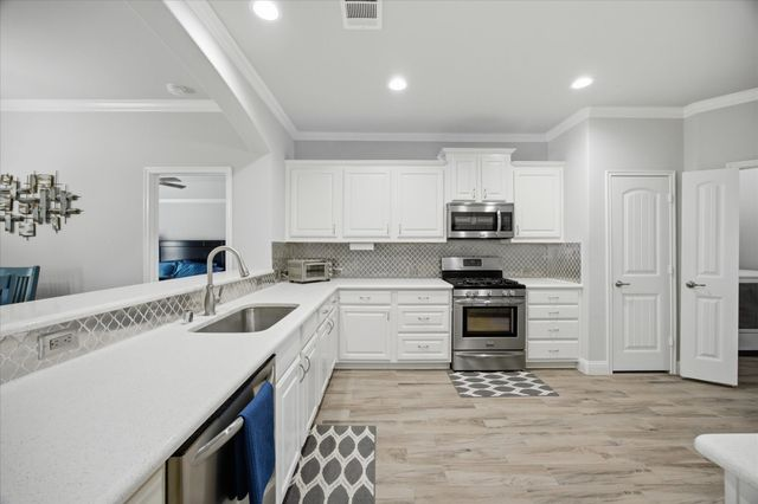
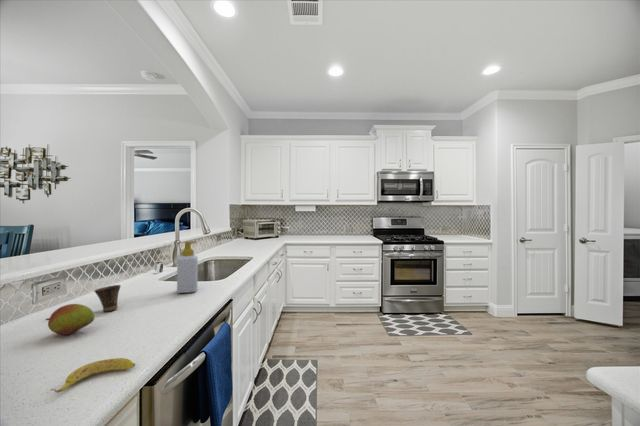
+ fruit (70, 318)
+ soap bottle (187, 266)
+ banana (97, 372)
+ cup (107, 298)
